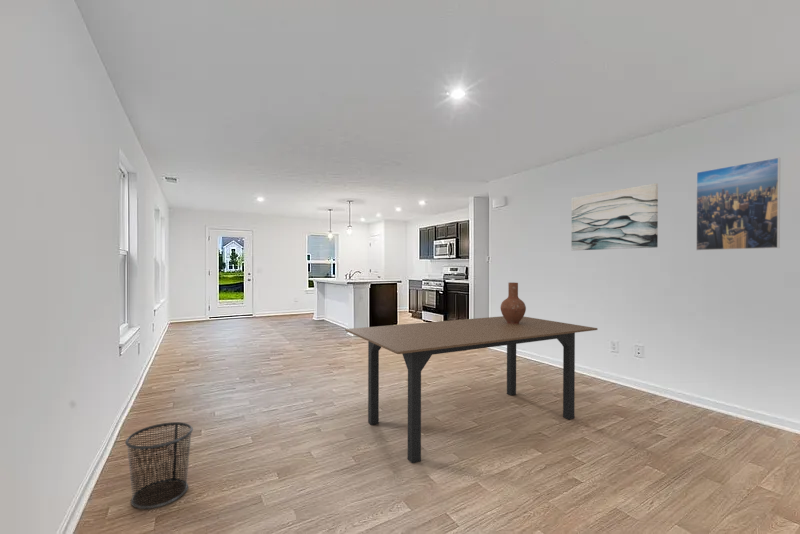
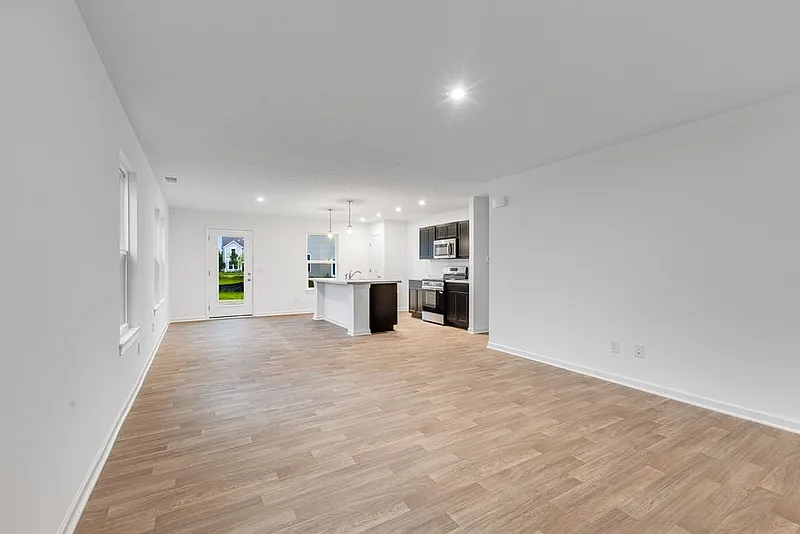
- vase (513, 302)
- waste bin (160, 464)
- dining table (472, 349)
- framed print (735, 207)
- wall art (610, 220)
